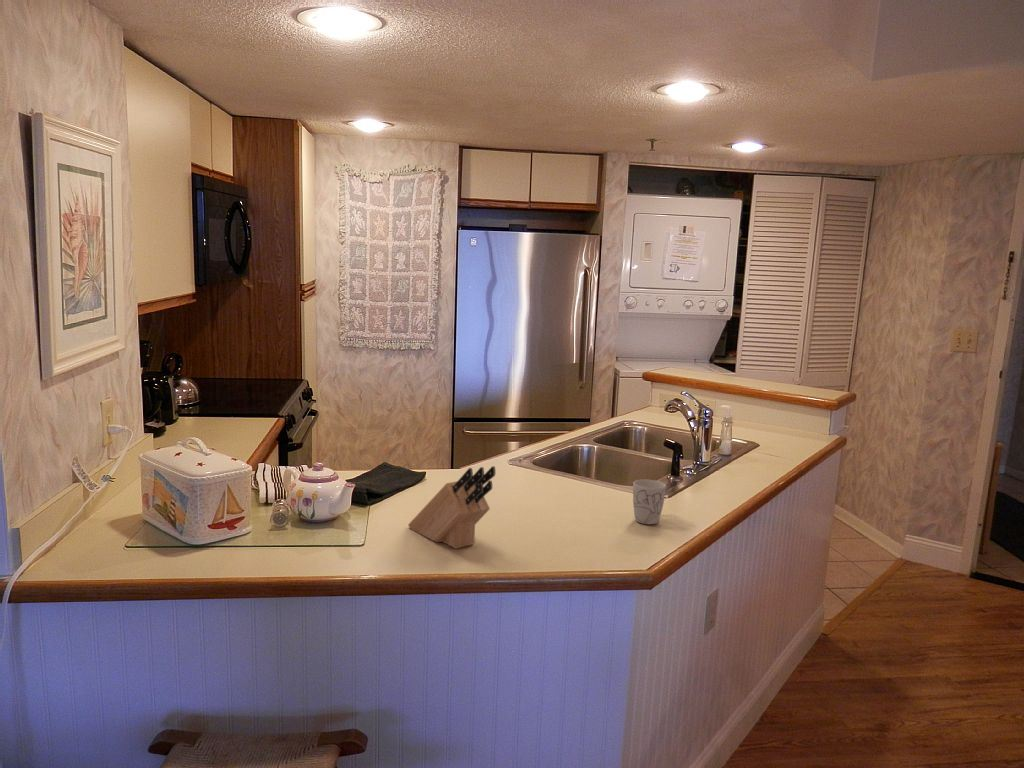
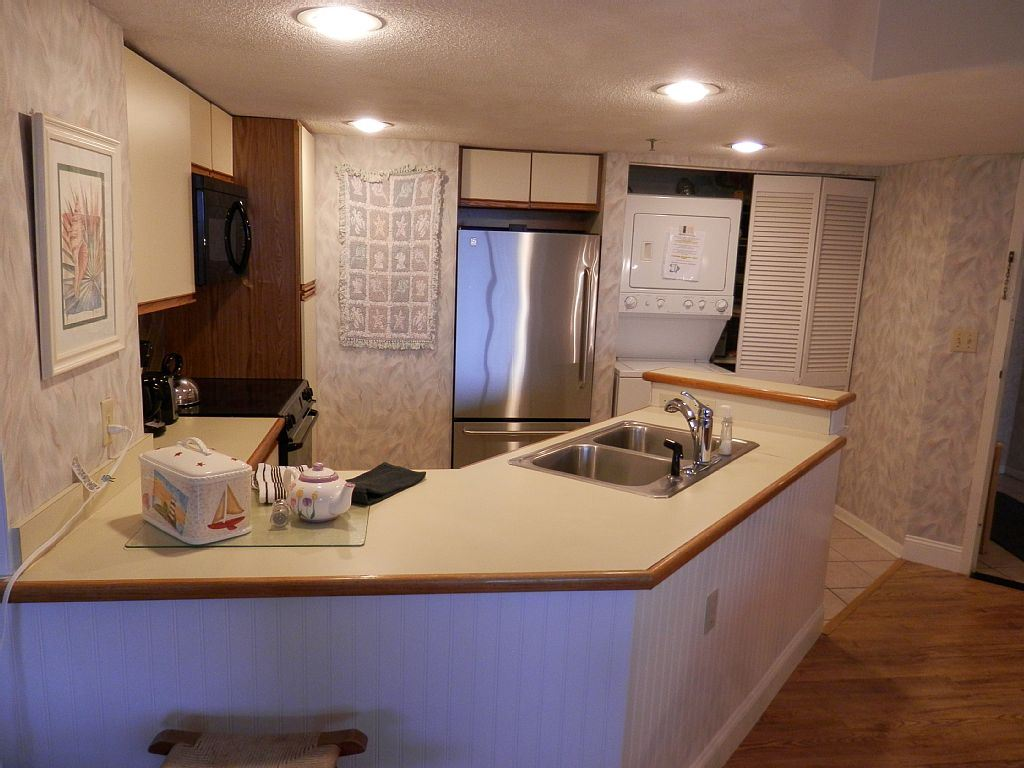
- knife block (453, 498)
- mug (649, 500)
